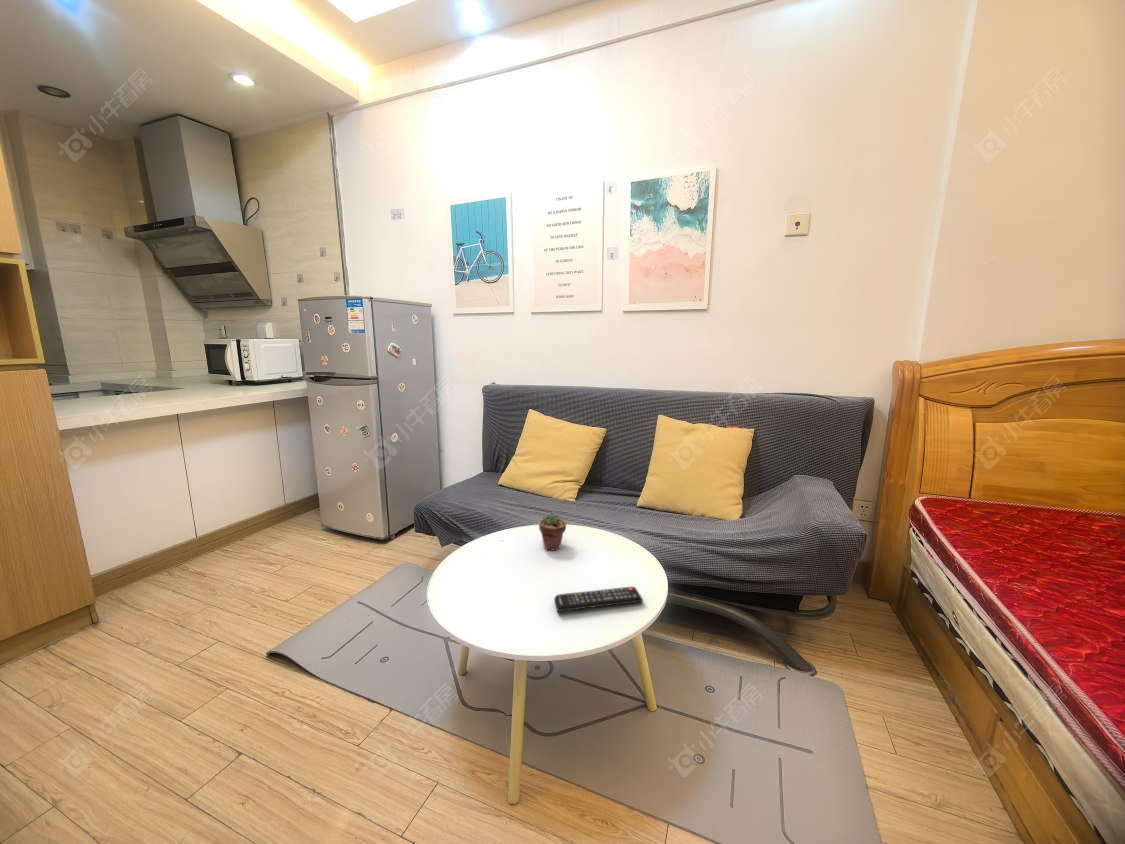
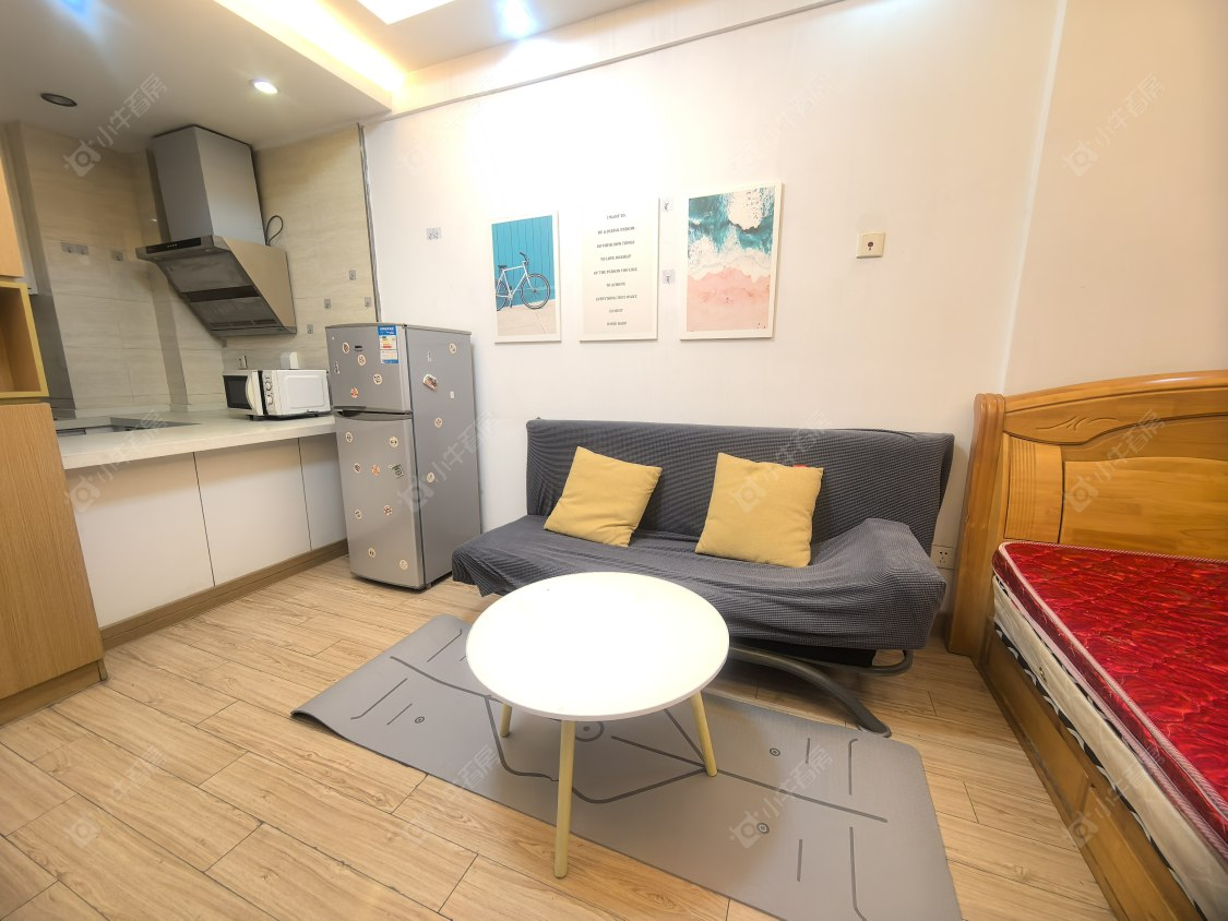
- remote control (598, 599)
- potted succulent (552, 529)
